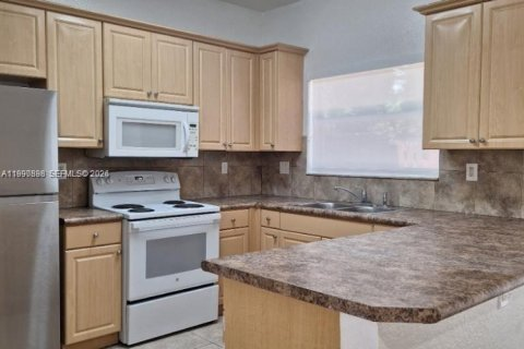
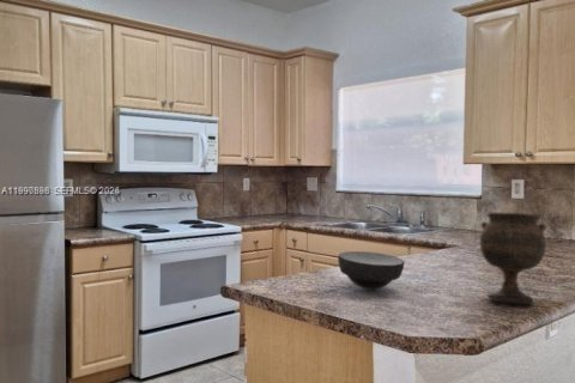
+ bowl (370, 272)
+ goblet (512, 256)
